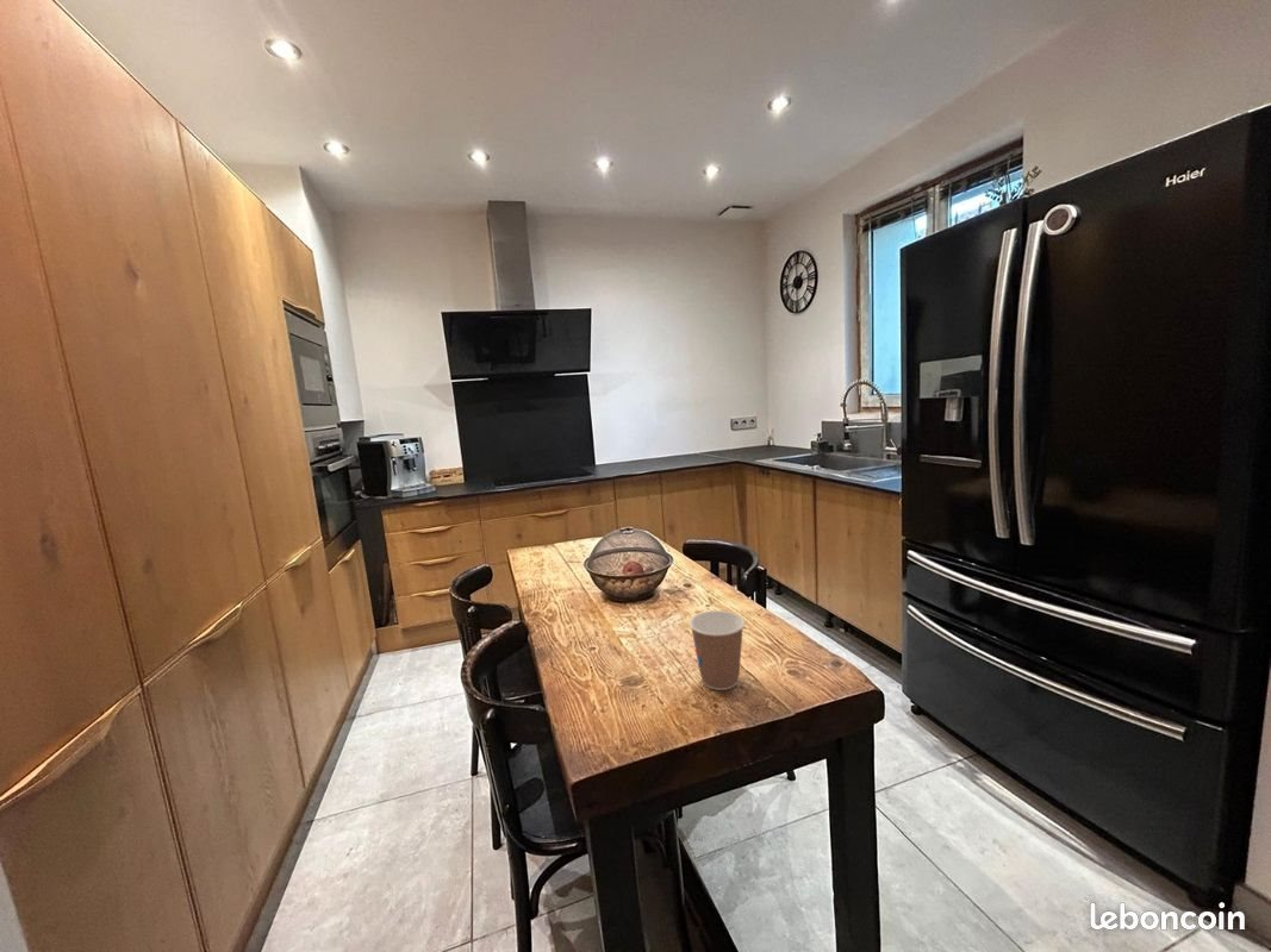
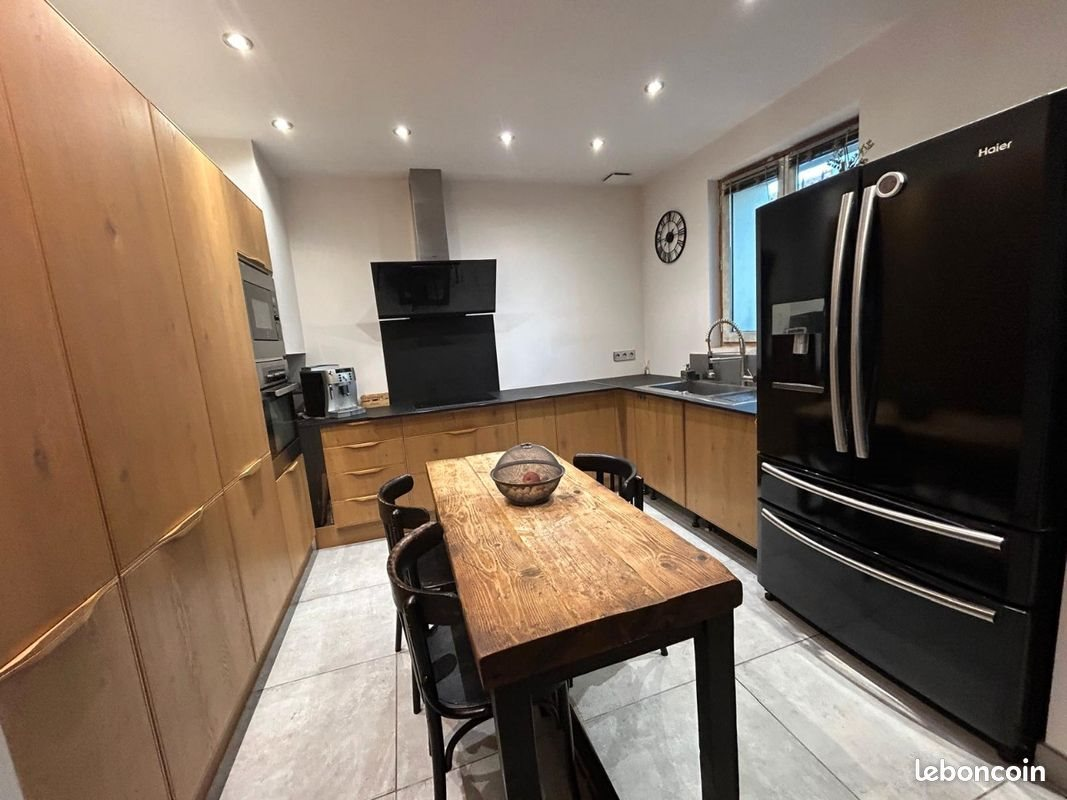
- coffee cup (718, 651)
